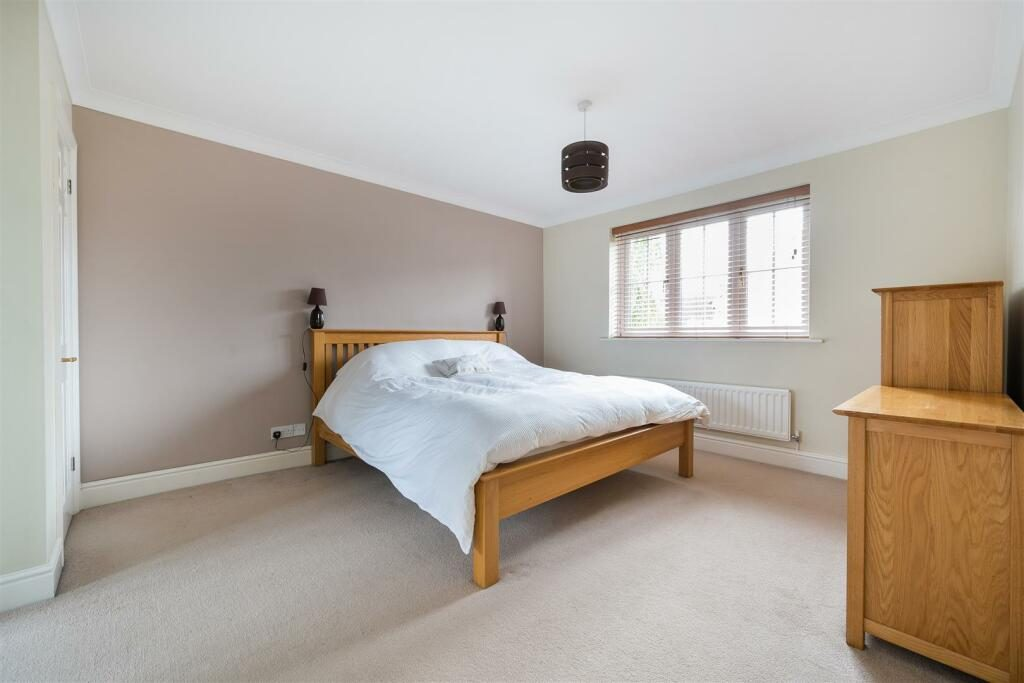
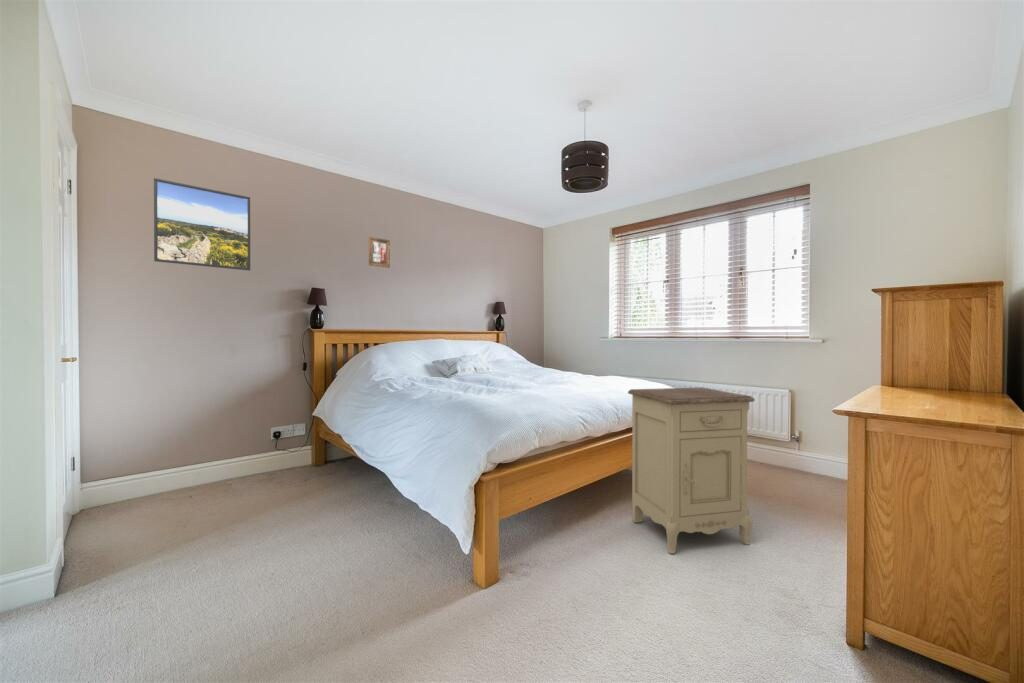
+ nightstand (691, 464)
+ picture frame (379, 252)
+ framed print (205, 227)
